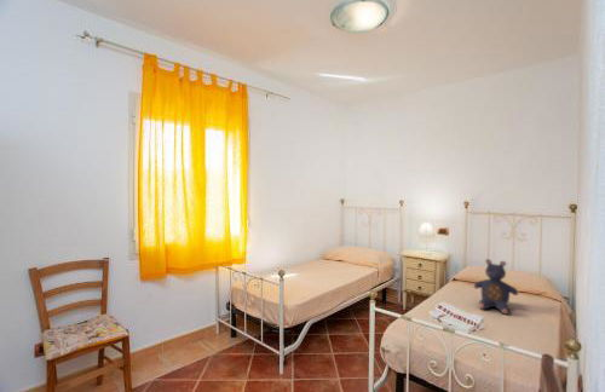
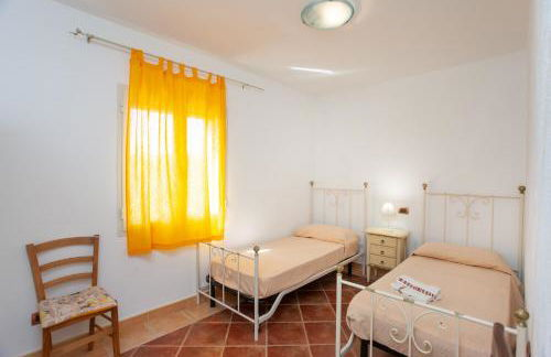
- teddy bear (494, 284)
